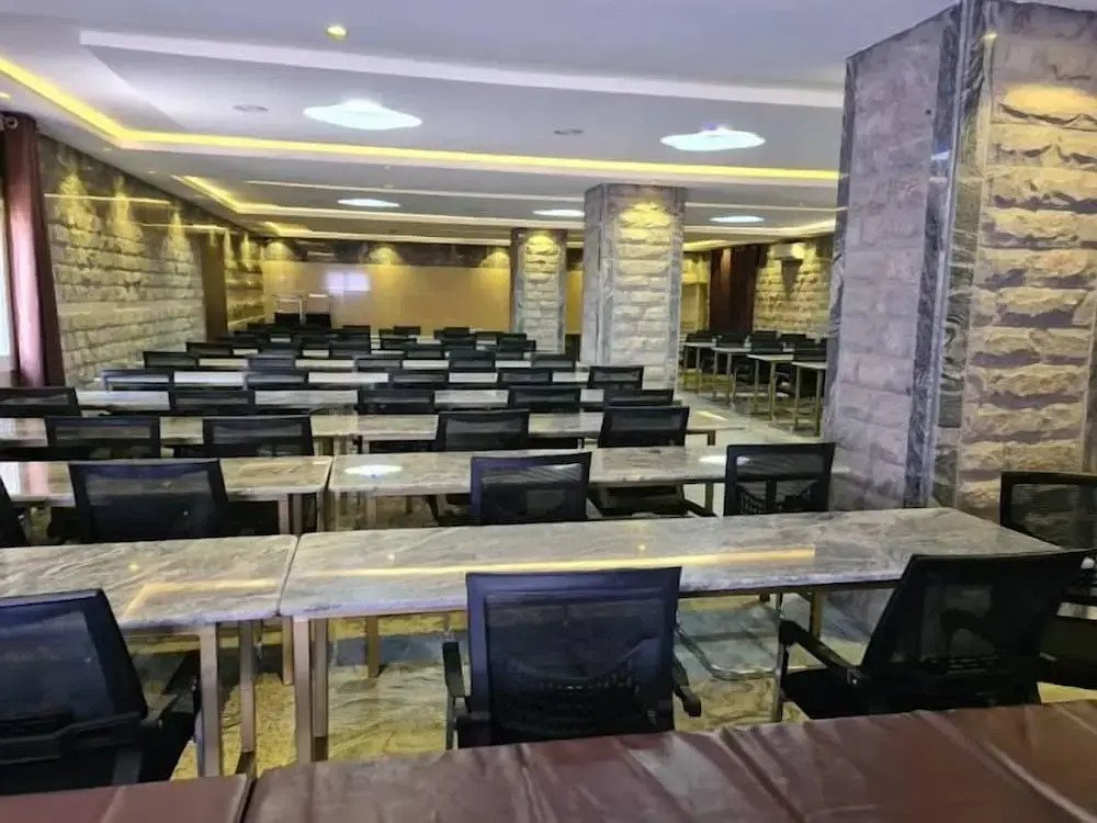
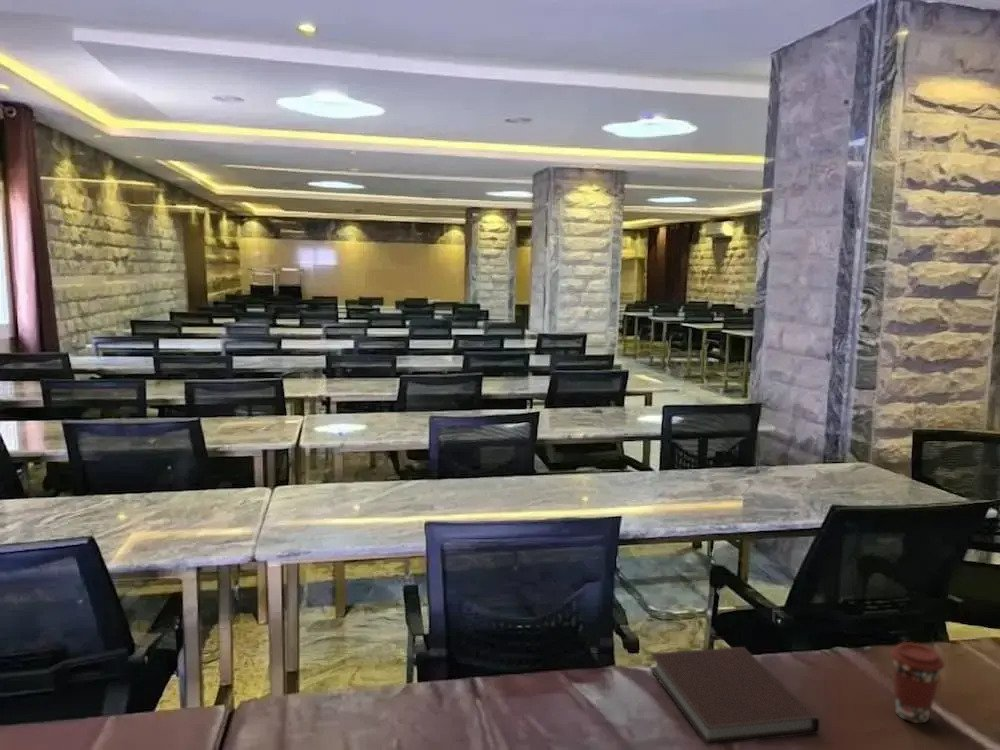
+ coffee cup (914, 682)
+ notebook (728, 690)
